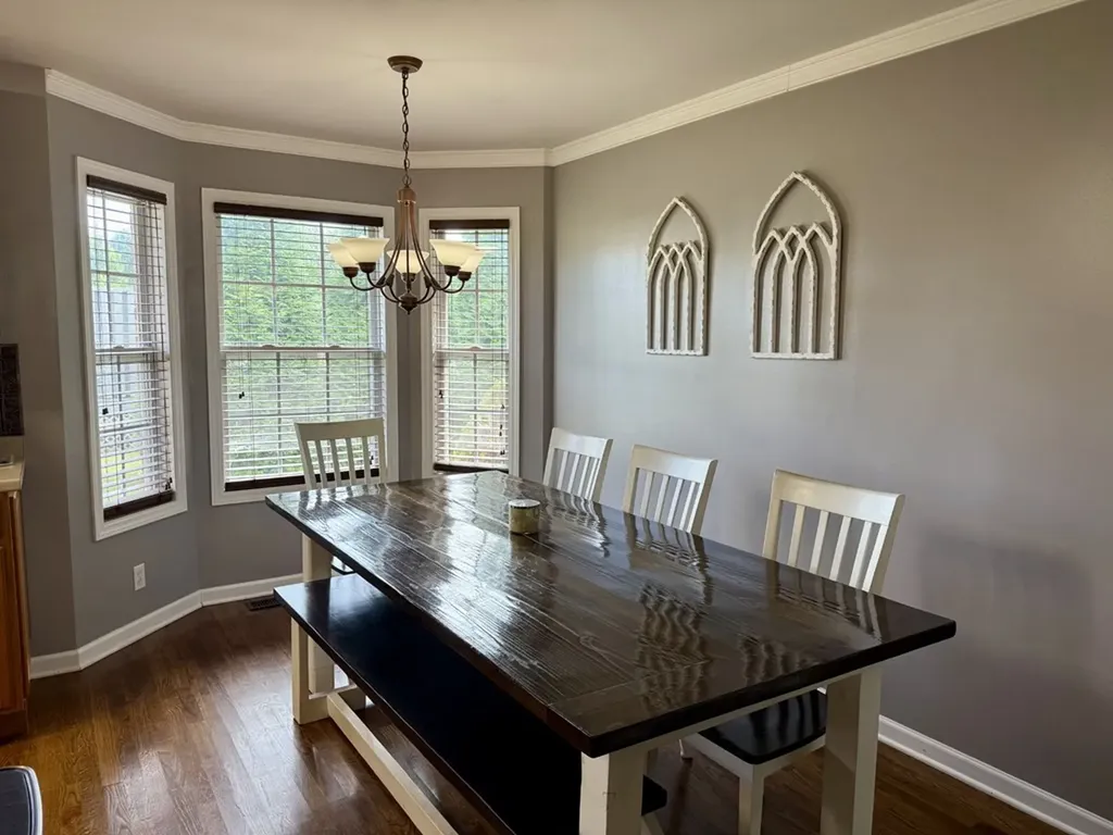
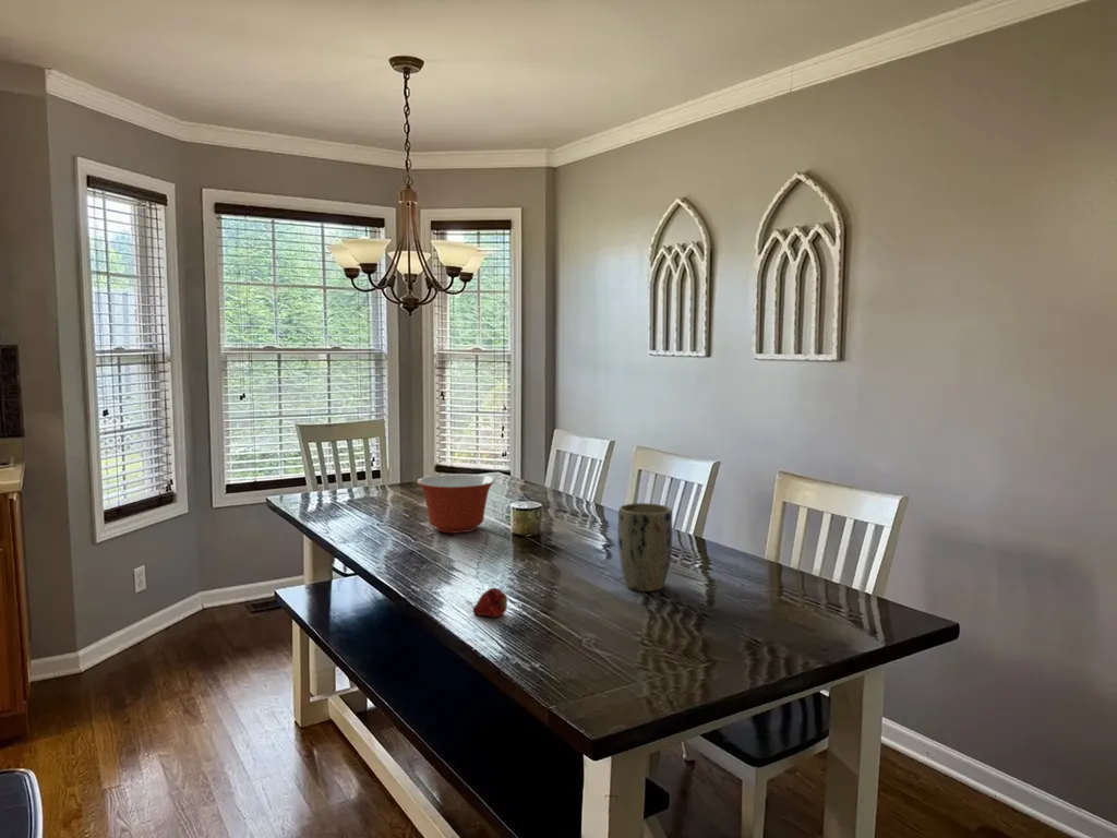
+ mixing bowl (456, 504)
+ plant pot (645, 547)
+ fruit (492, 602)
